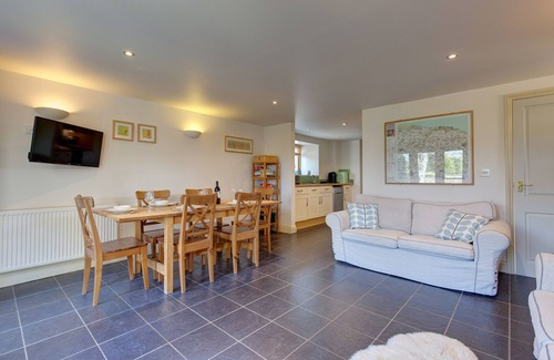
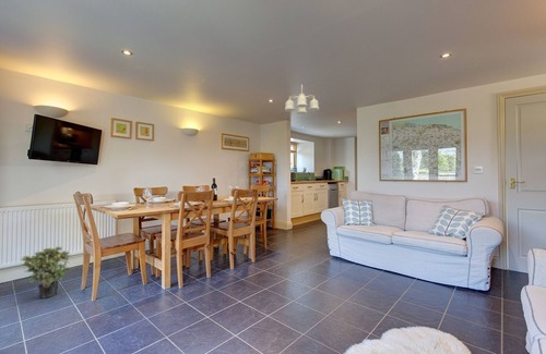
+ potted plant (45, 272)
+ ceiling light fixture (301, 97)
